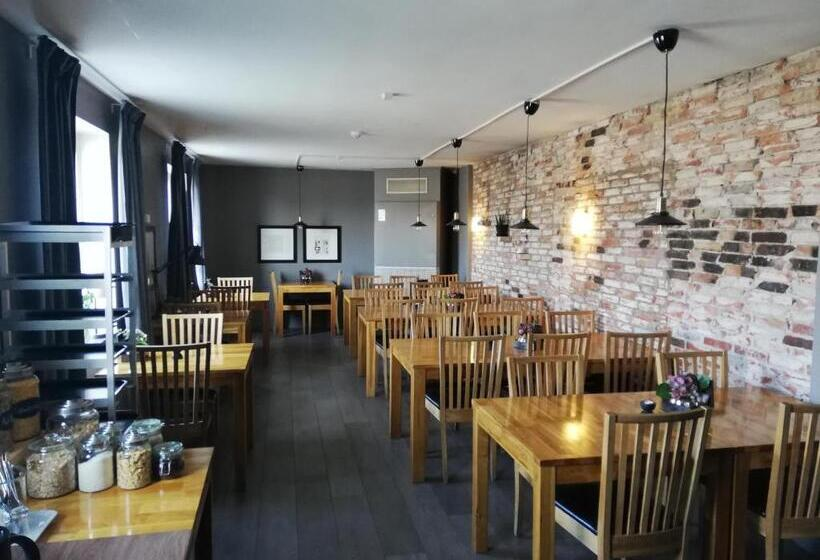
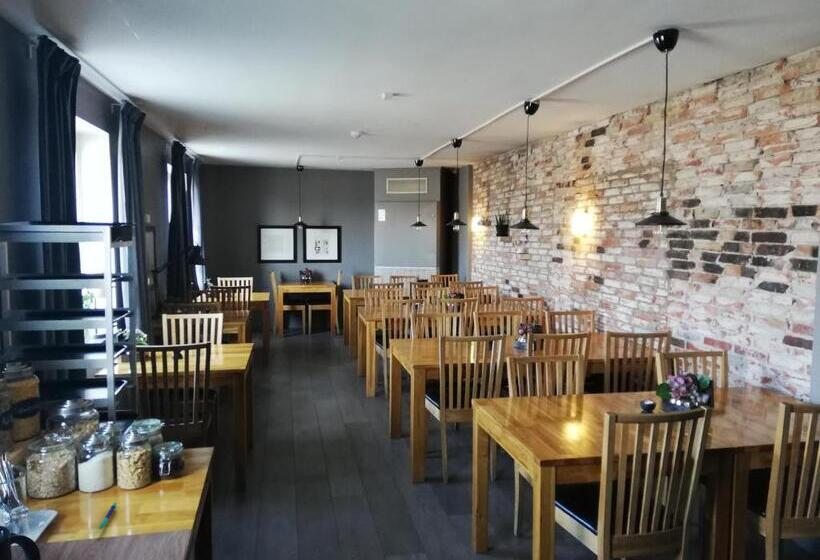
+ pen (107, 516)
